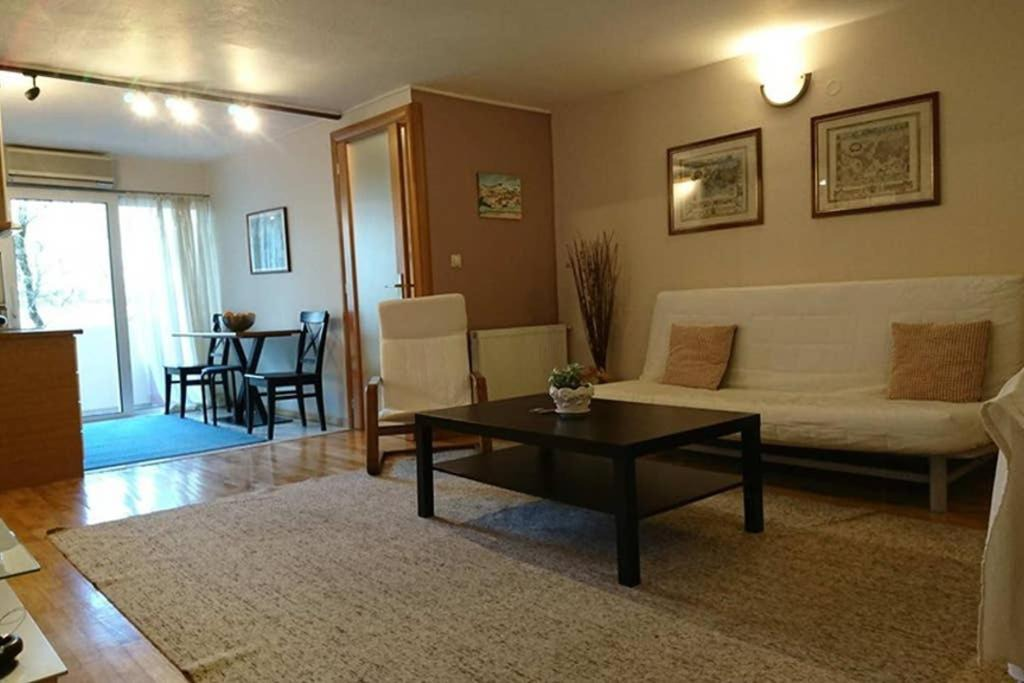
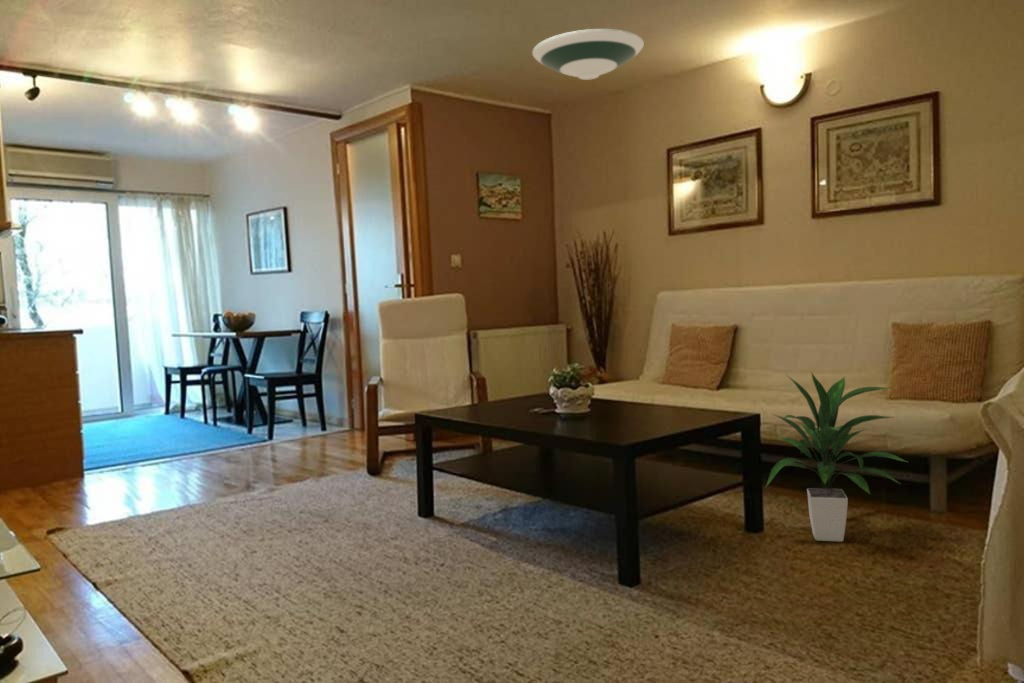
+ indoor plant (828, 453)
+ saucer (588, 63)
